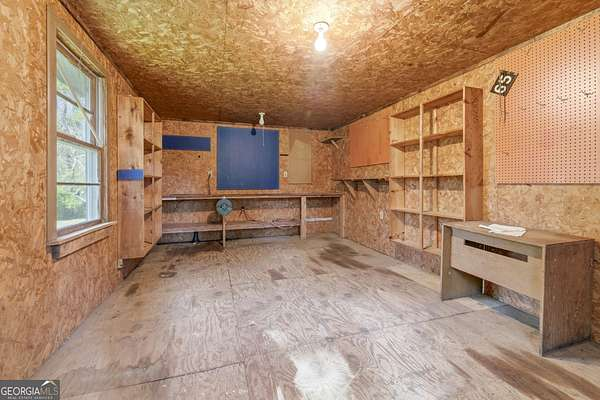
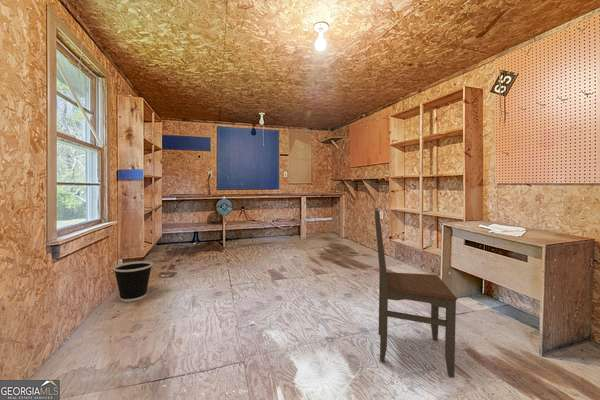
+ dining chair (408, 279)
+ wastebasket (133, 281)
